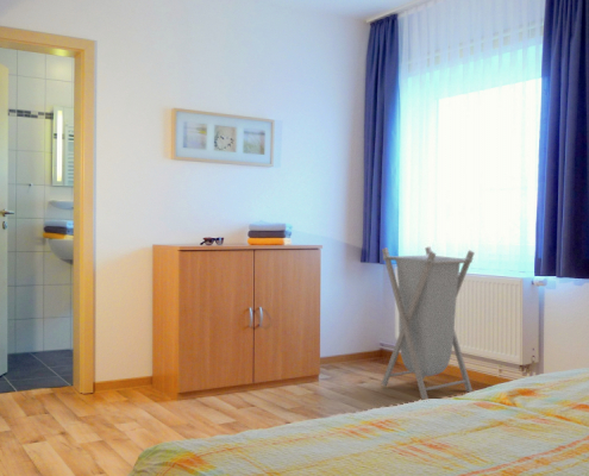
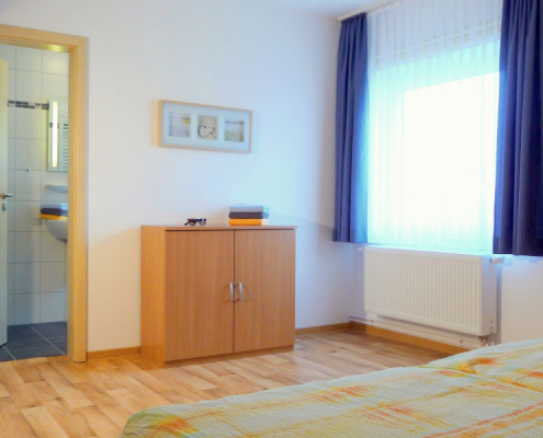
- laundry hamper (426, 319)
